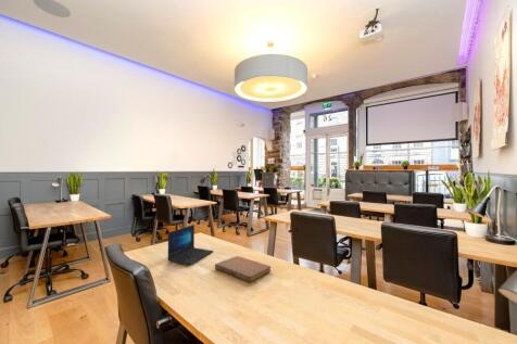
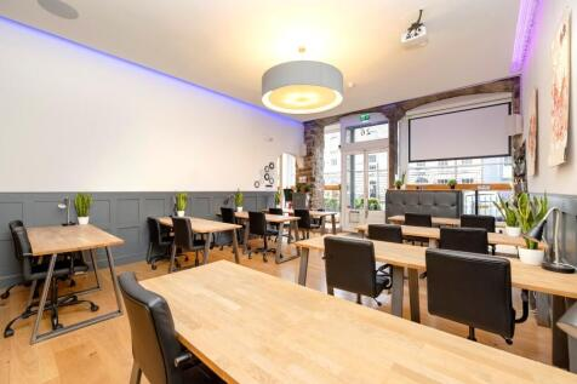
- laptop (191, 242)
- notebook (242, 267)
